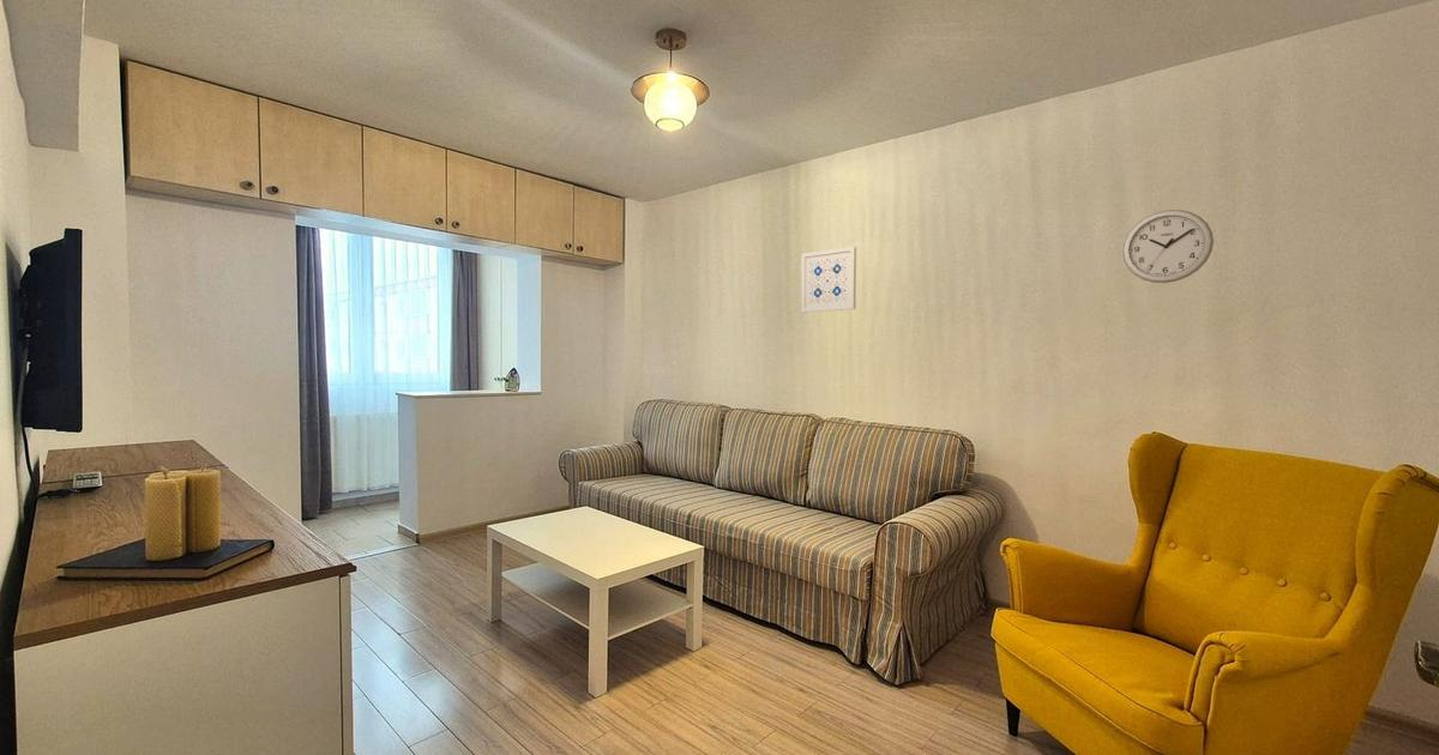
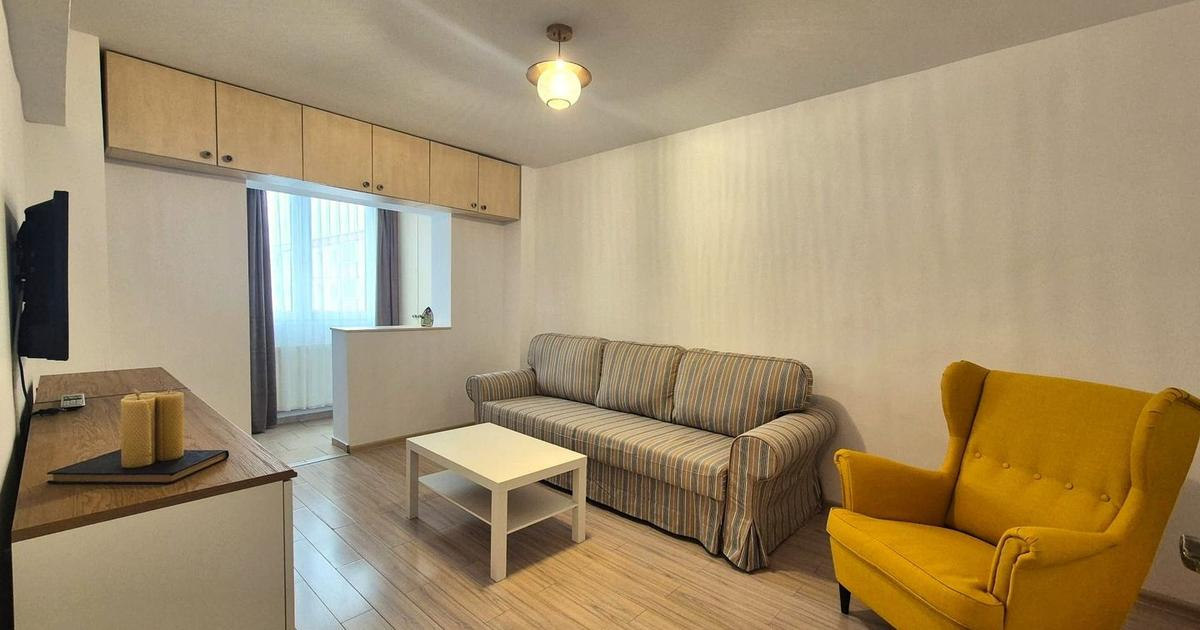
- wall art (827, 280)
- wall clock (1166, 246)
